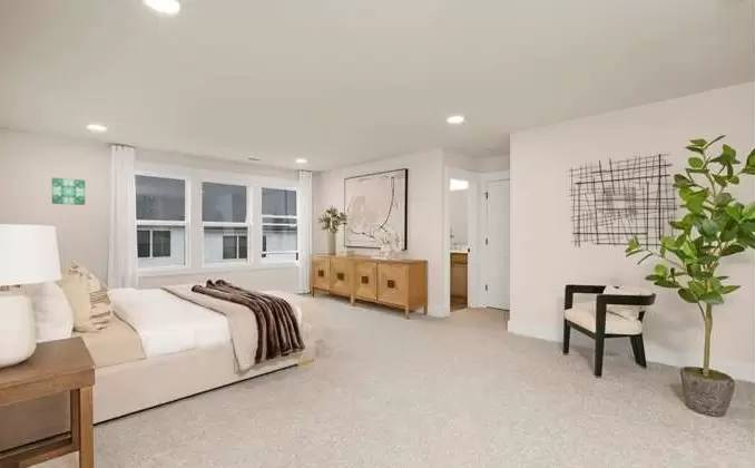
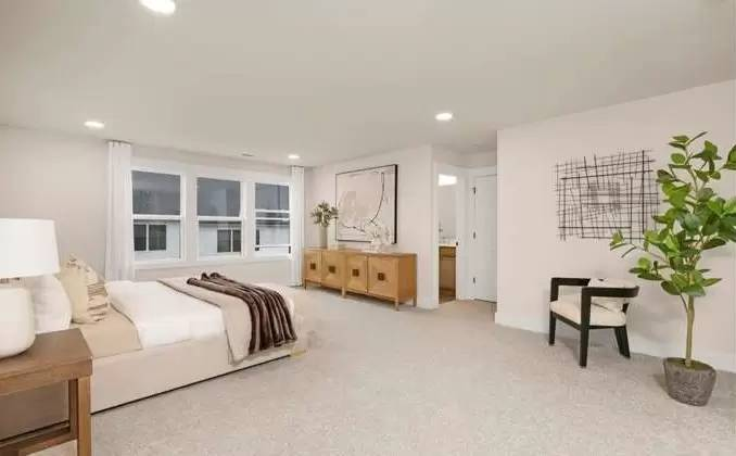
- wall art (68, 192)
